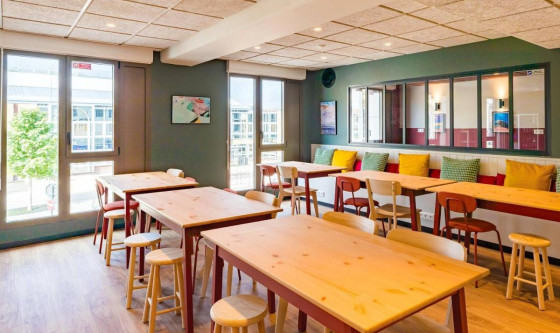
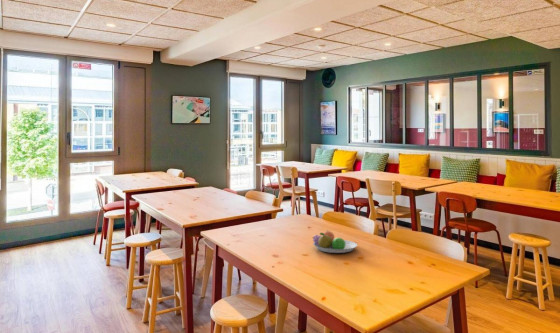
+ fruit bowl (334, 240)
